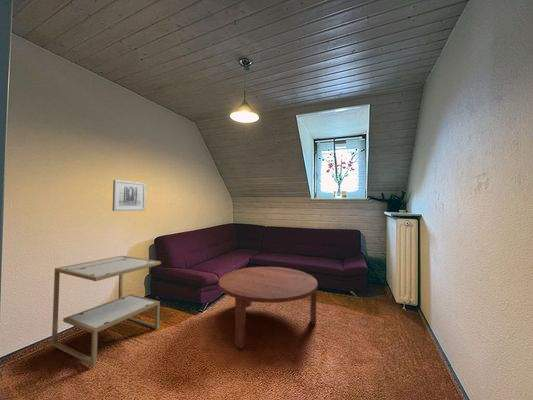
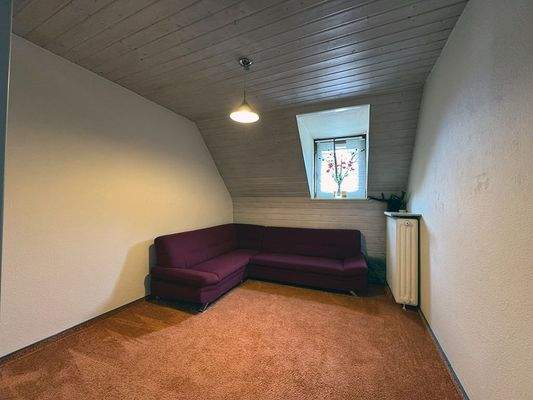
- coffee table (267, 300)
- side table (111, 301)
- wall art (130, 196)
